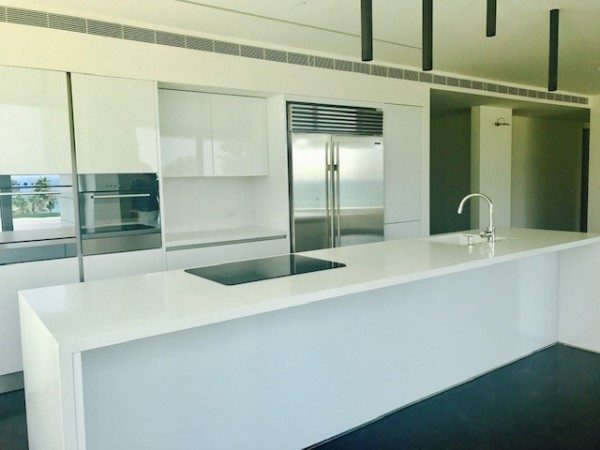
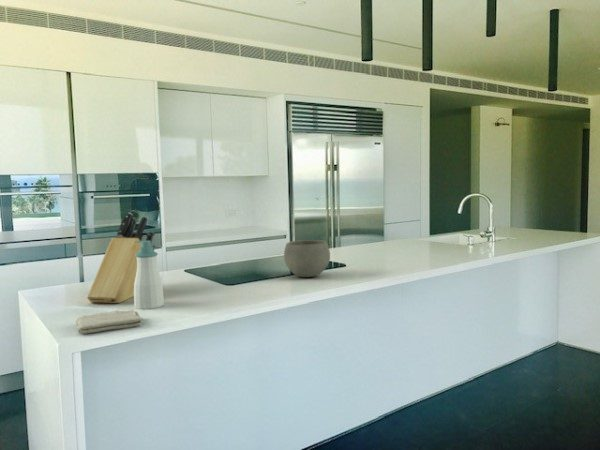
+ washcloth (109, 320)
+ knife block (124, 254)
+ soap bottle (147, 274)
+ bowl (307, 258)
